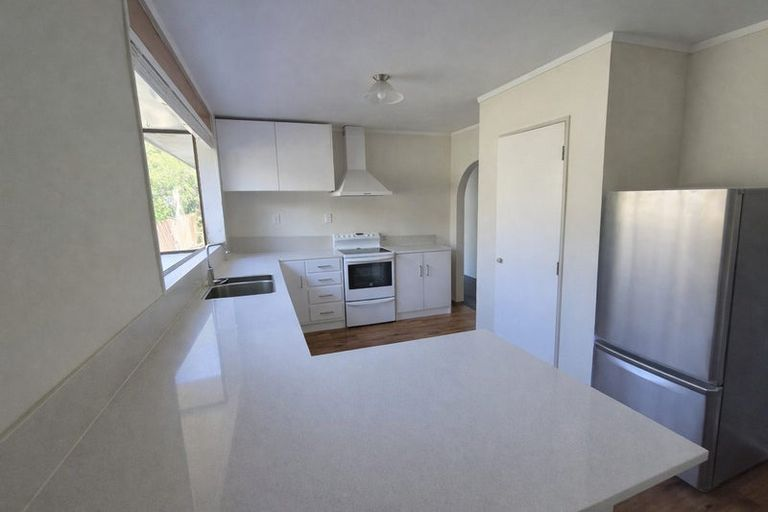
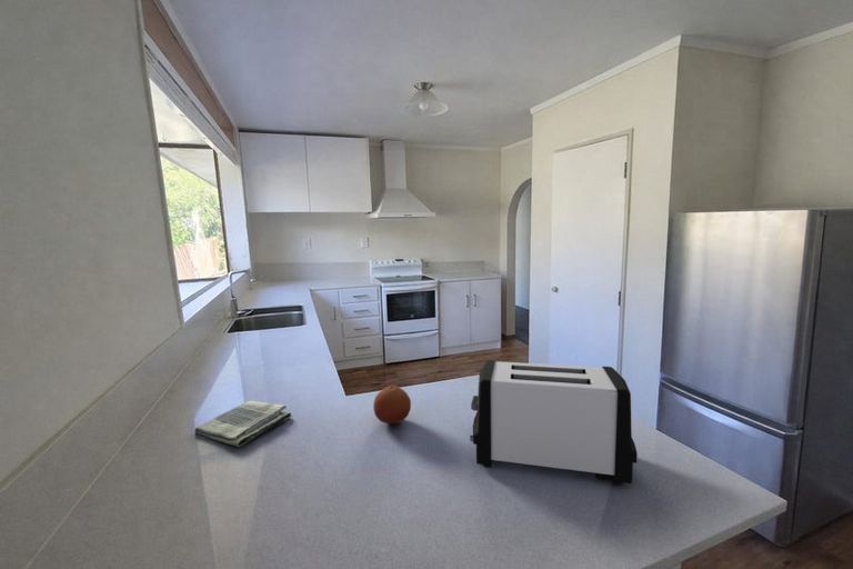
+ dish towel (244, 419)
+ toaster (545, 415)
+ fruit (391, 403)
